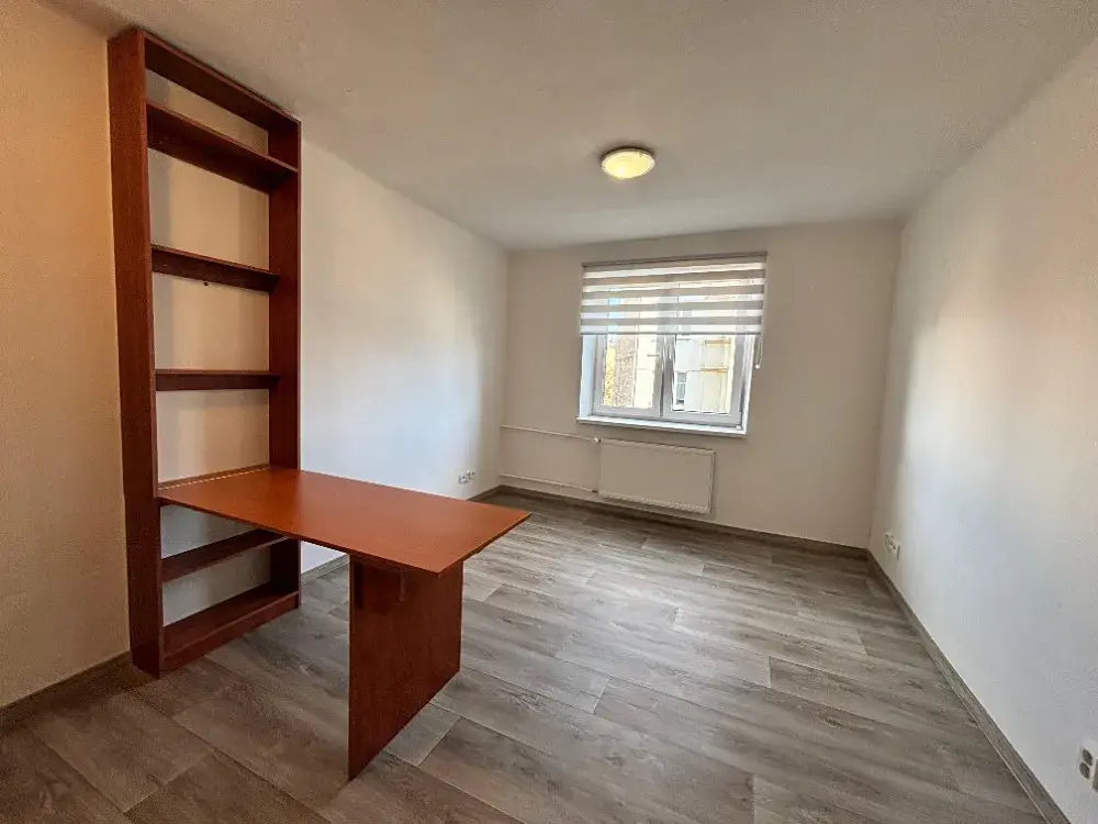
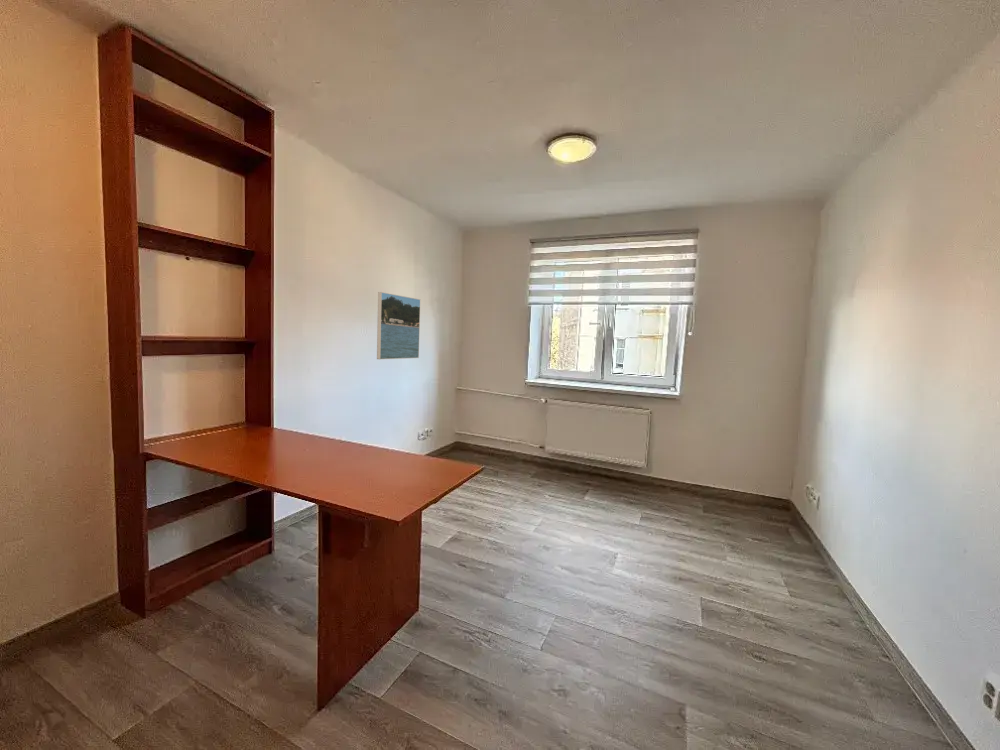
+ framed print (399, 327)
